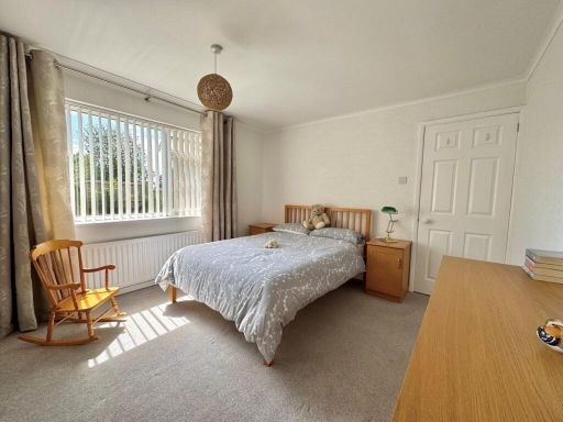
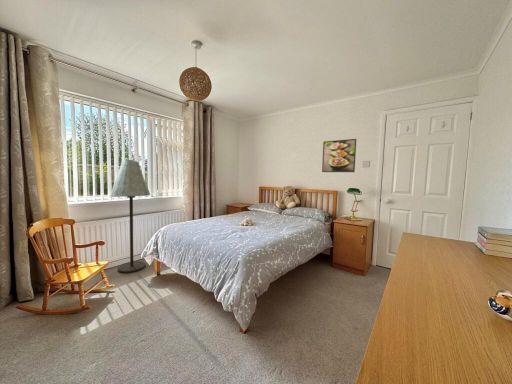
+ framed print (338, 156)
+ floor lamp (131, 214)
